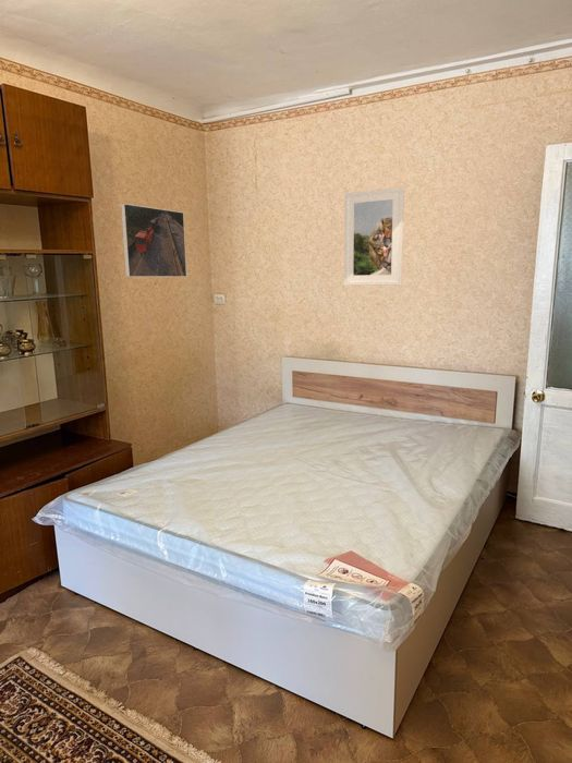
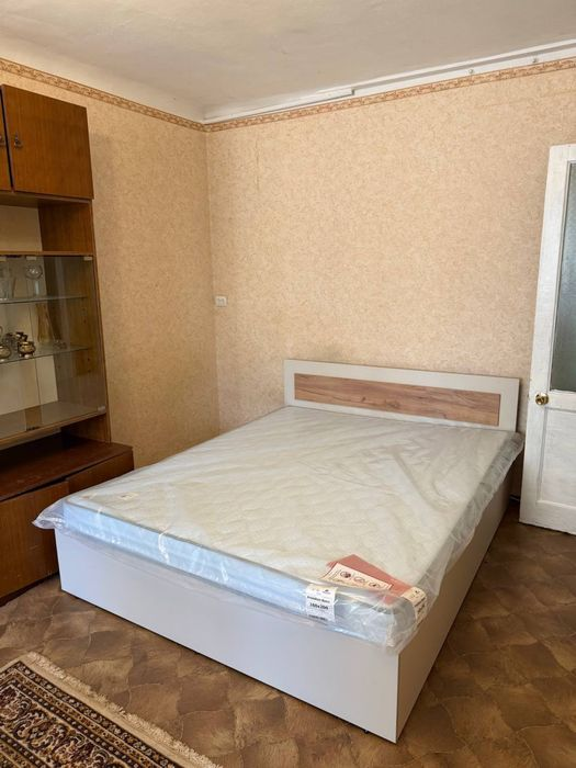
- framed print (373, 239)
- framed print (156, 242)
